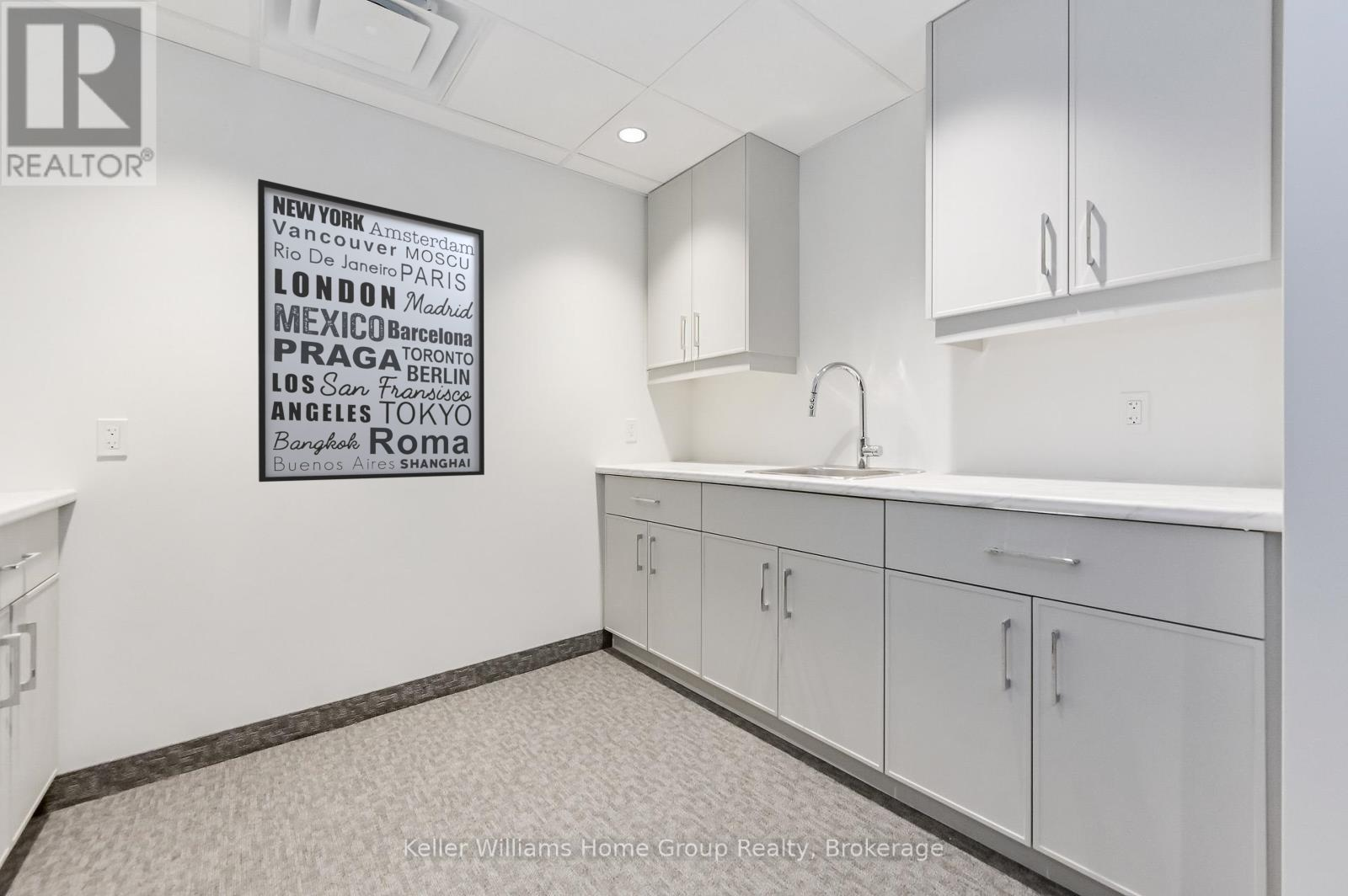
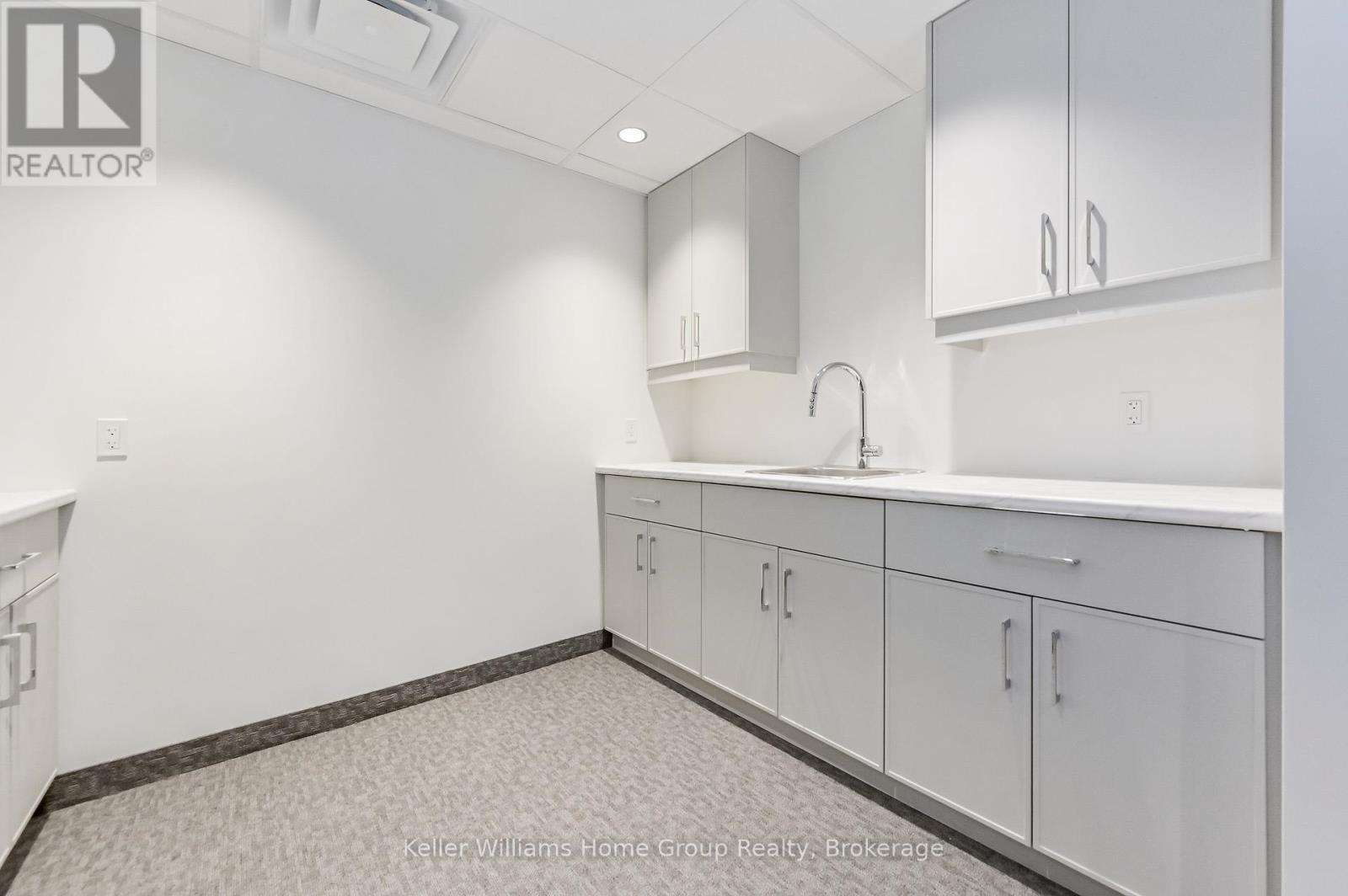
- wall art (382, 343)
